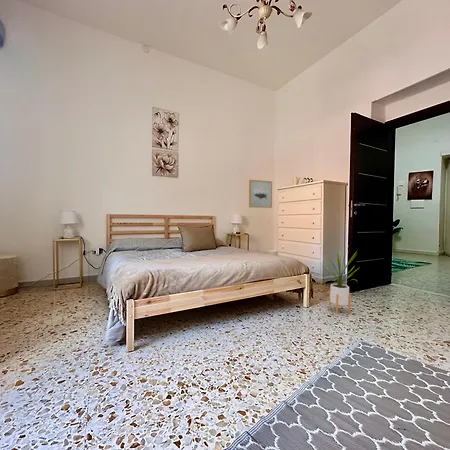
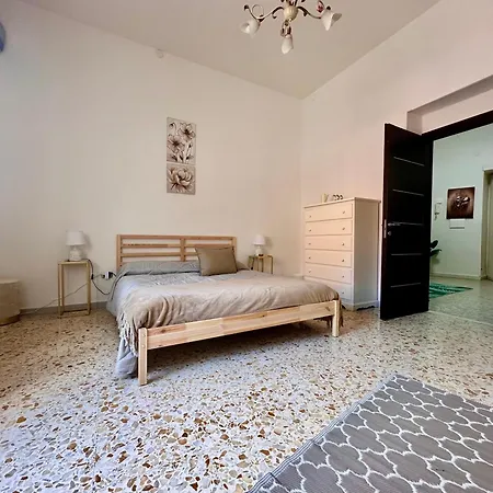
- house plant (339, 277)
- wall art (260, 194)
